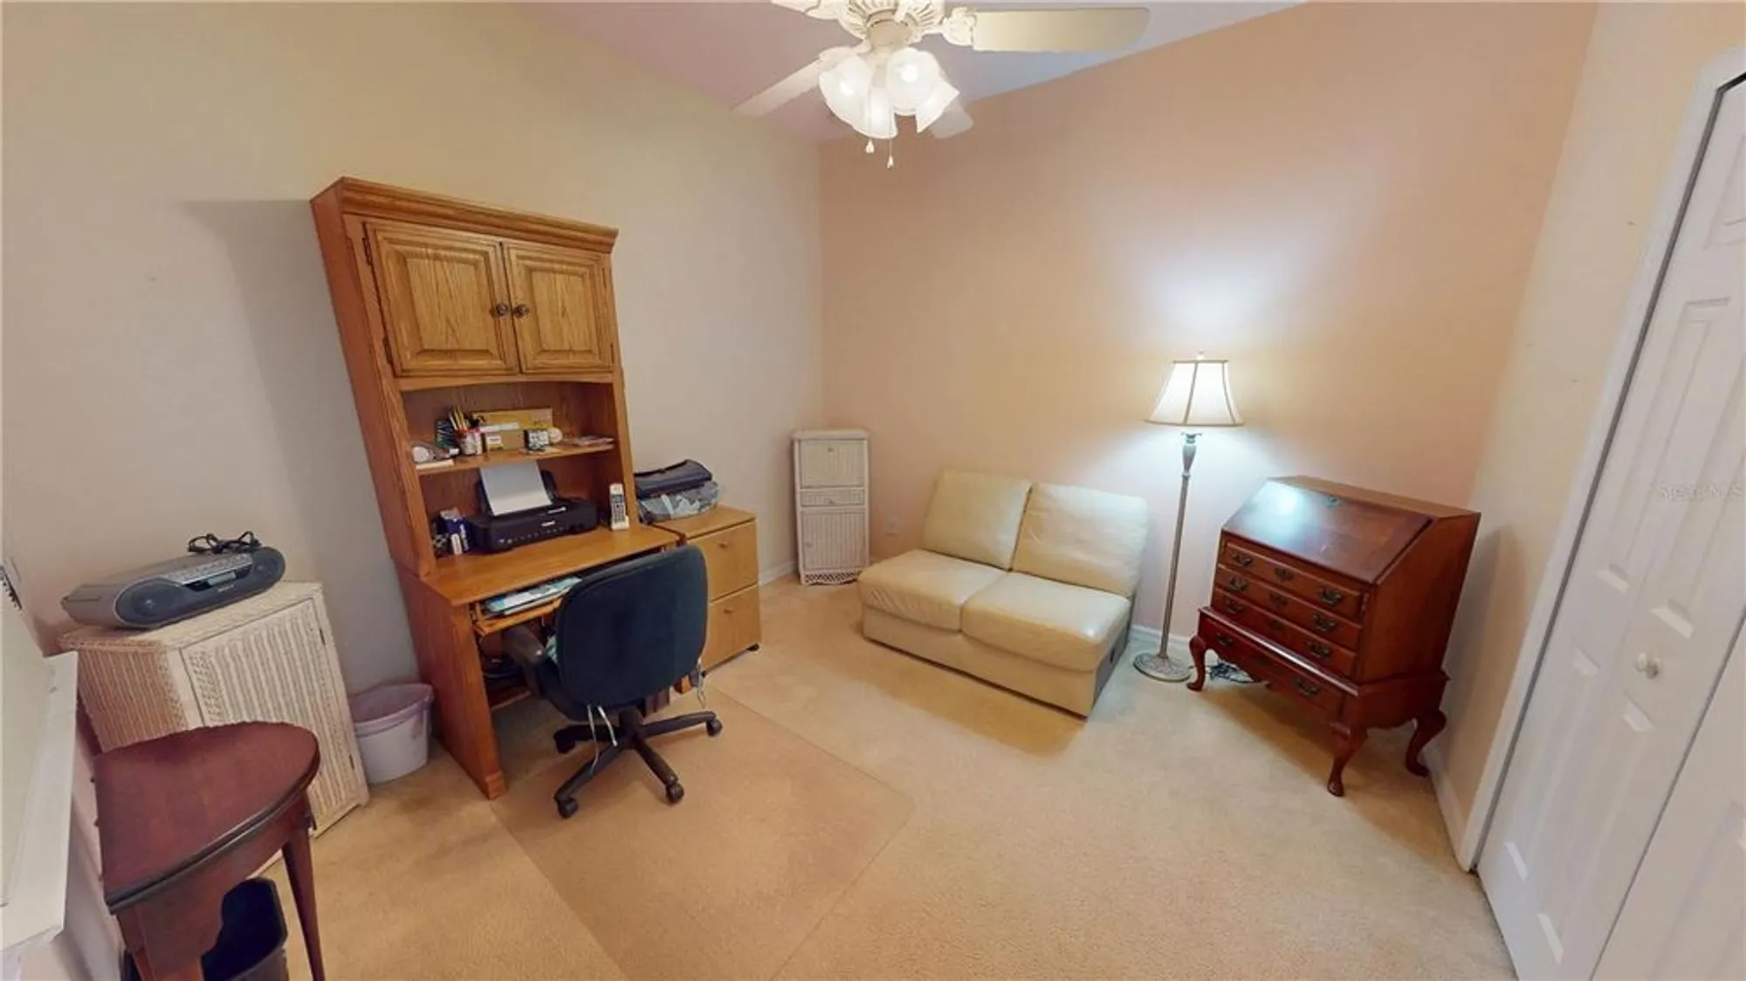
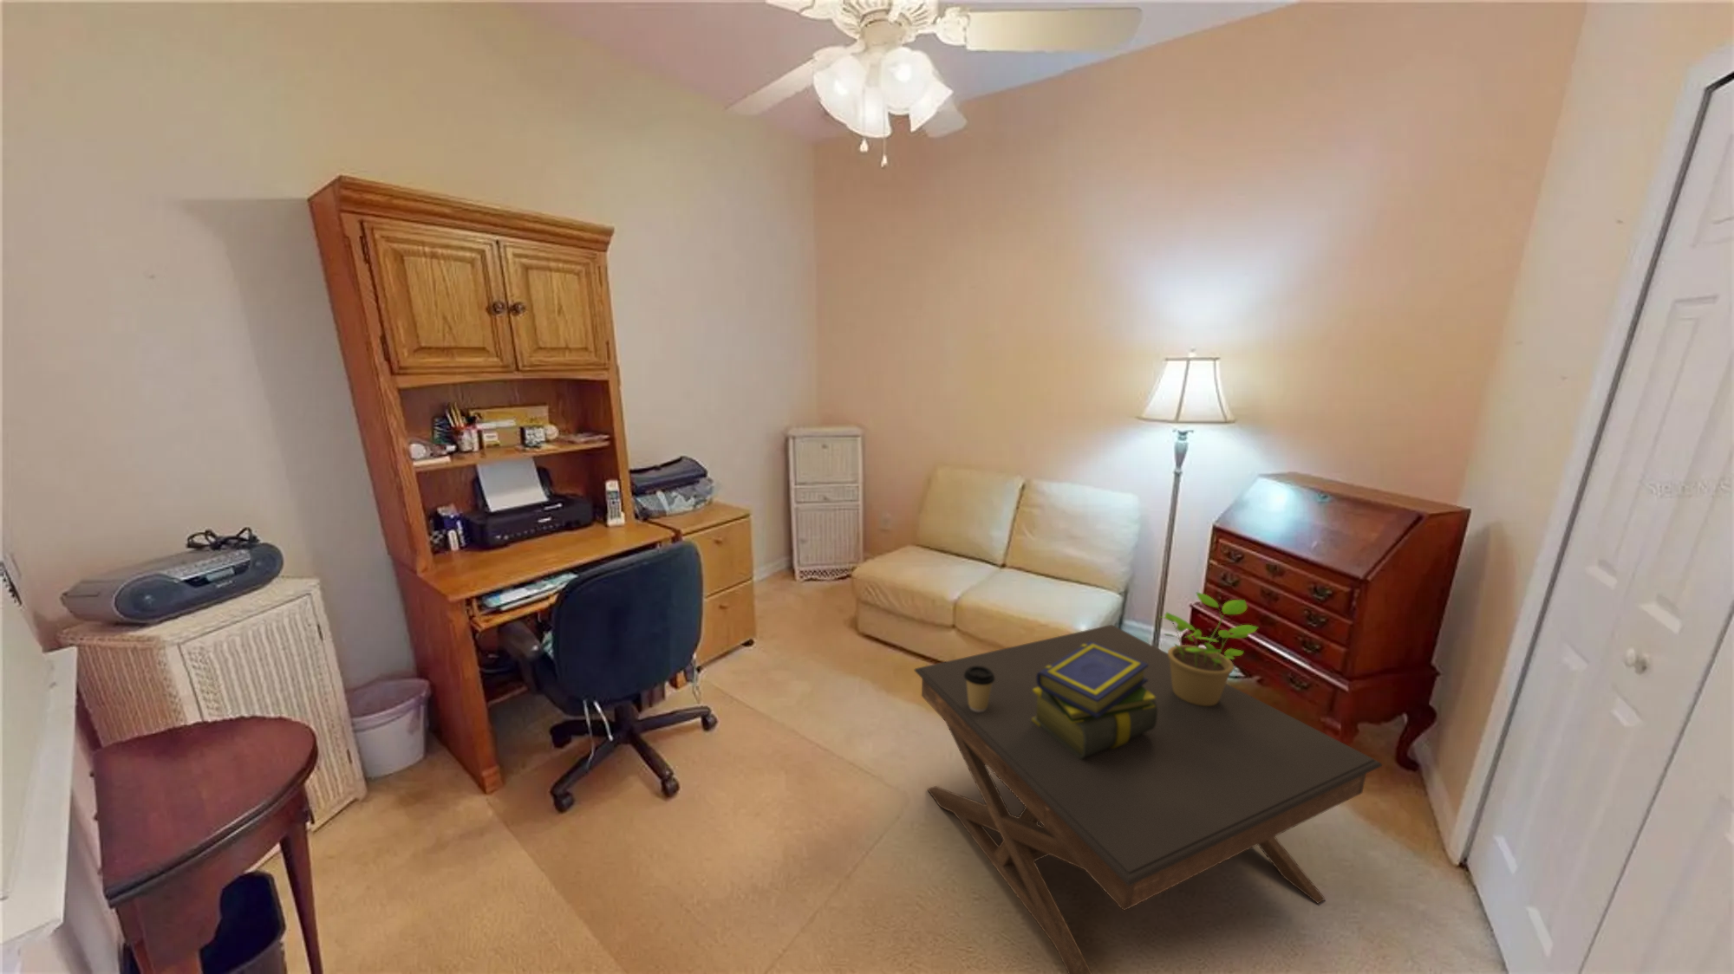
+ coffee cup (978, 688)
+ coffee table (1110, 774)
+ potted plant (1206, 651)
+ stack of books (1093, 695)
